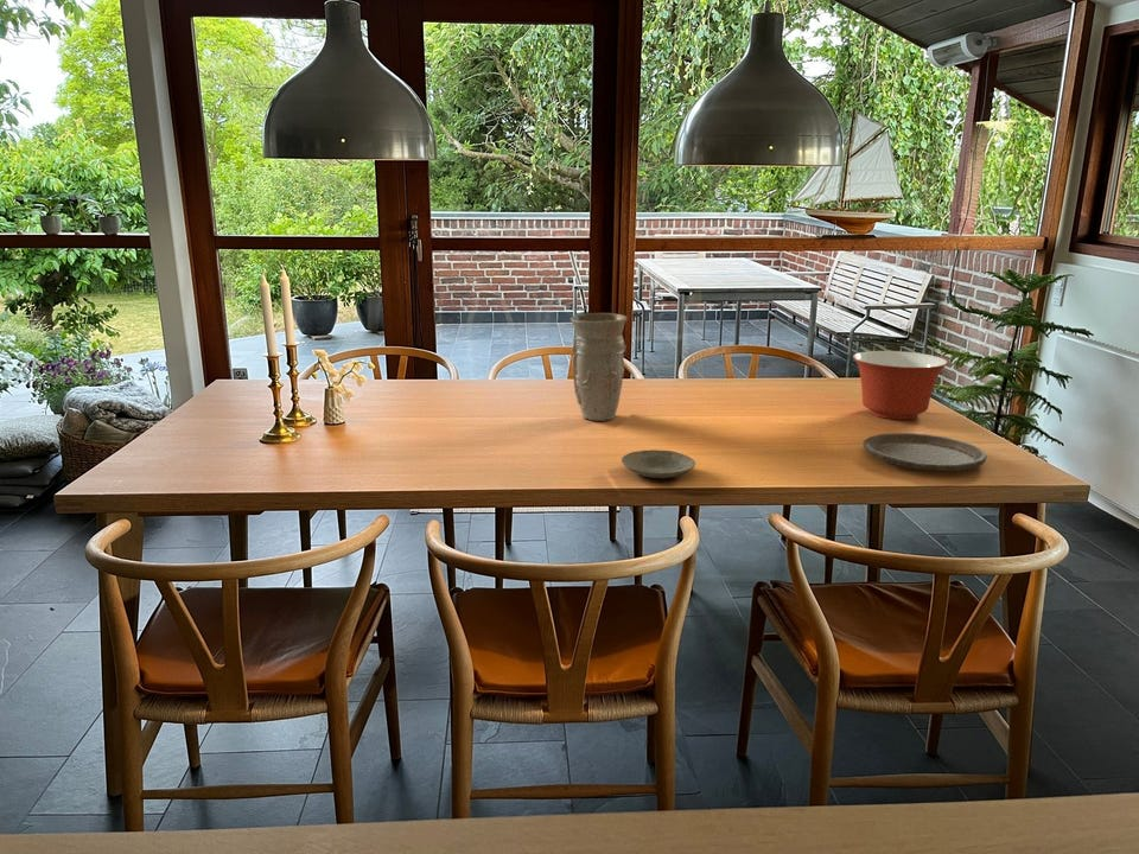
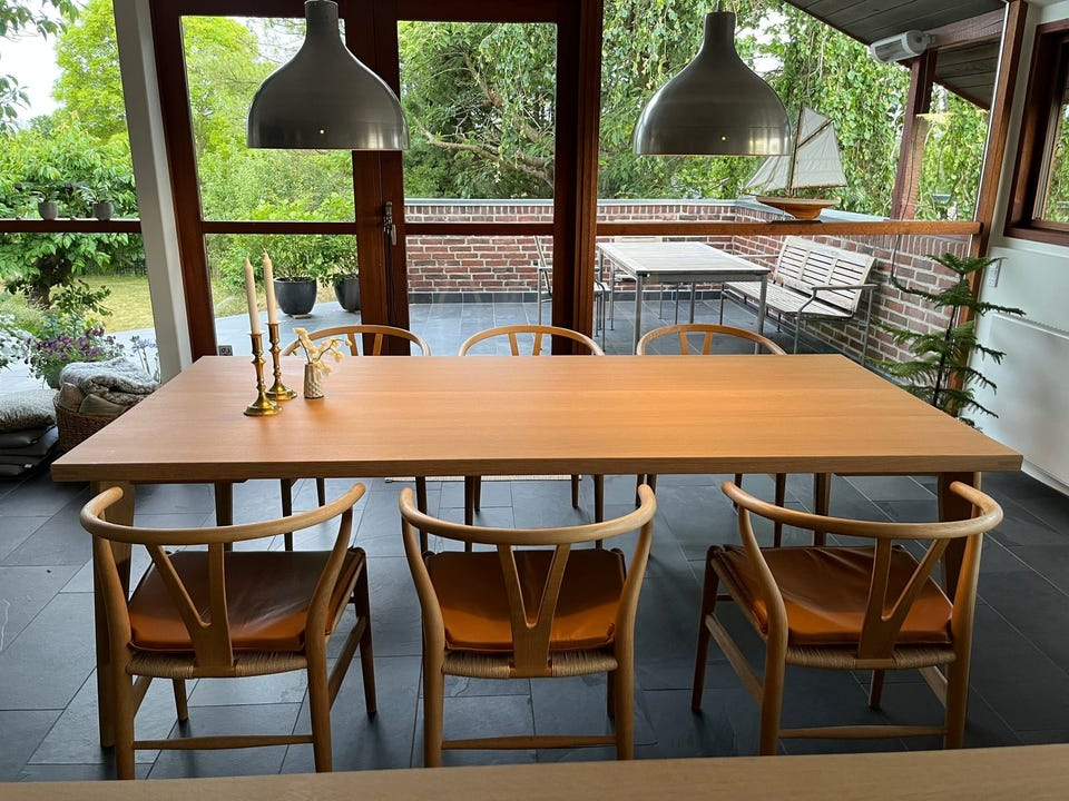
- plate (923, 452)
- plate (657, 466)
- mixing bowl (896, 385)
- vase (598, 367)
